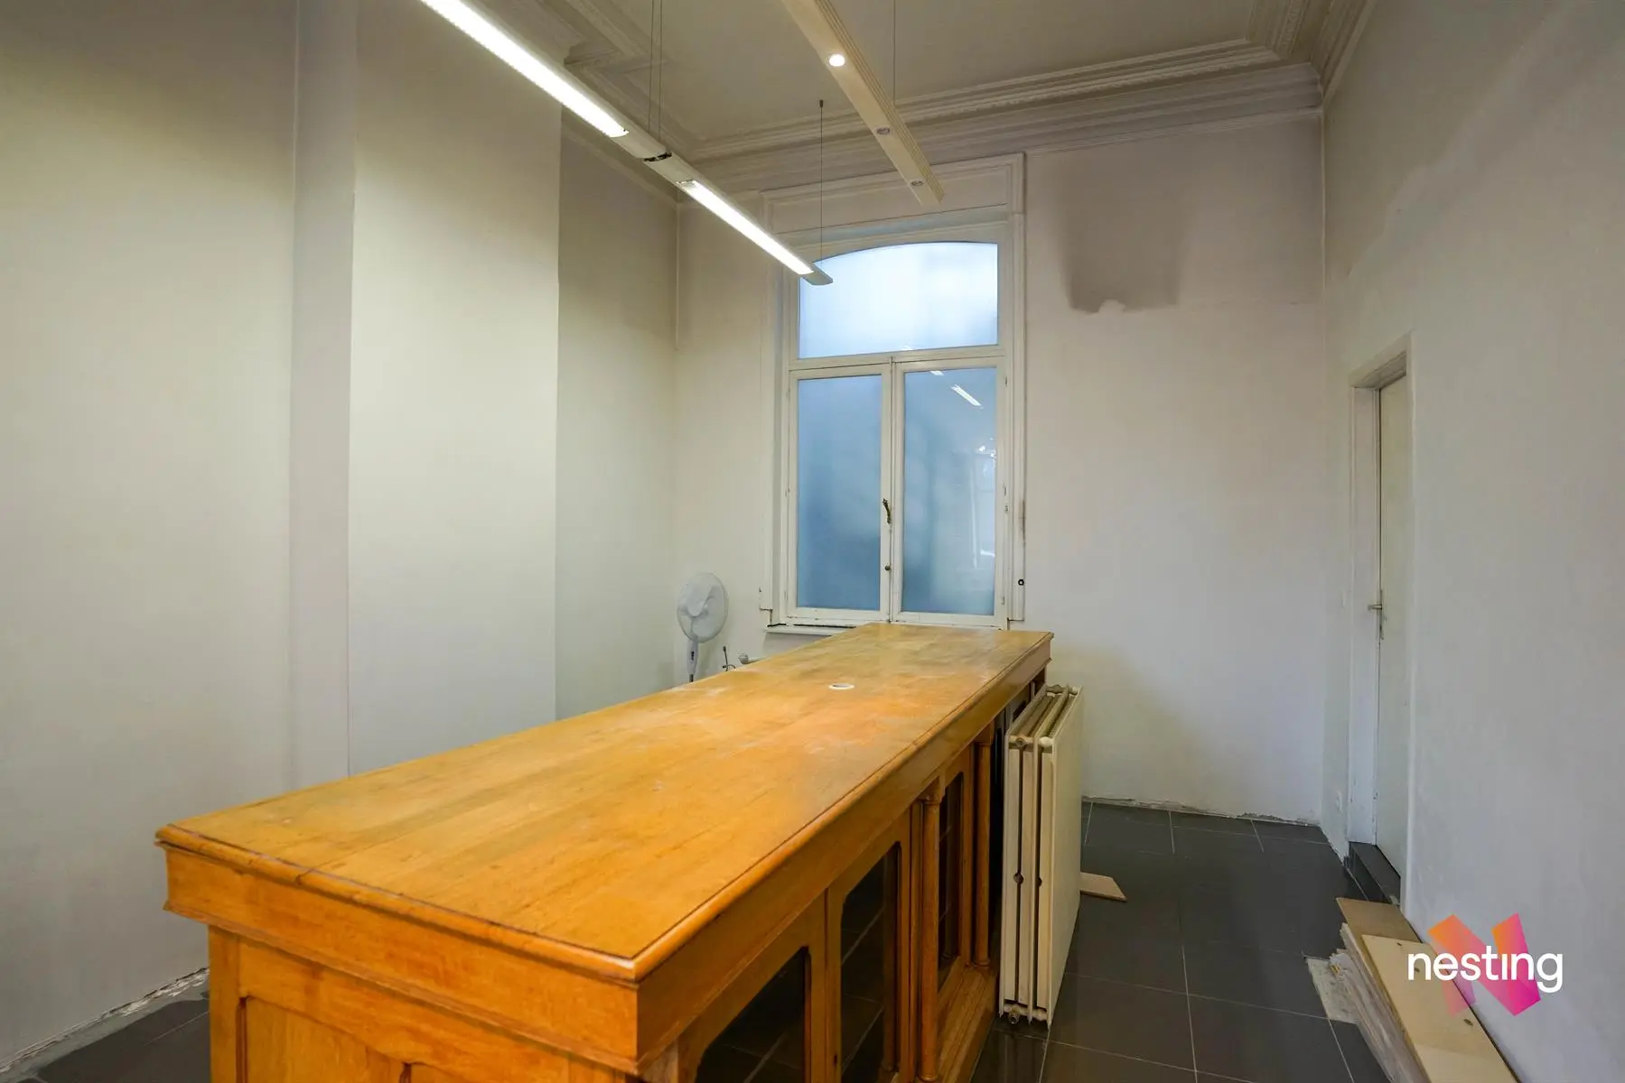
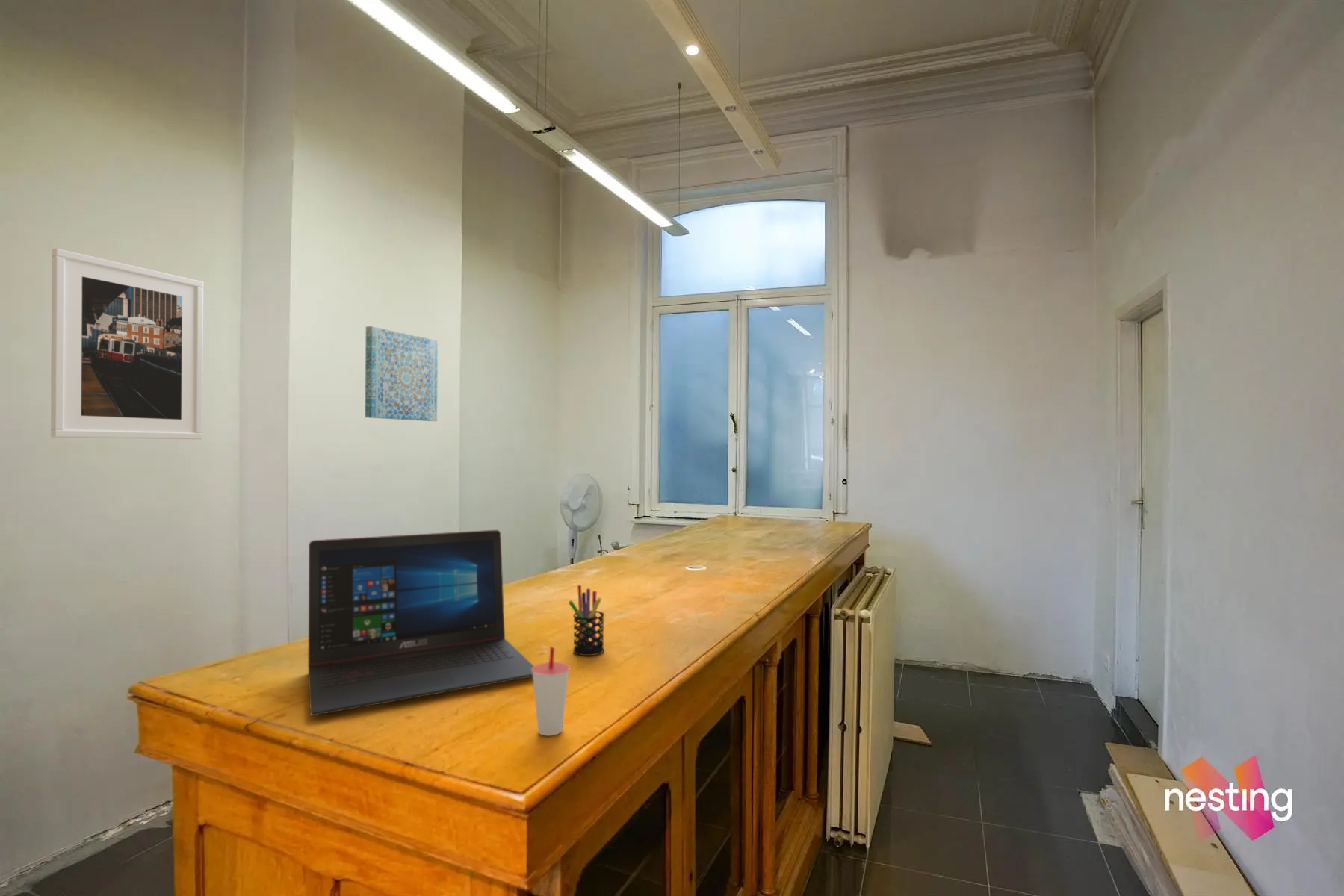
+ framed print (134, 352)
+ pen holder (584, 619)
+ cup (550, 688)
+ wall art (403, 376)
+ laptop (422, 607)
